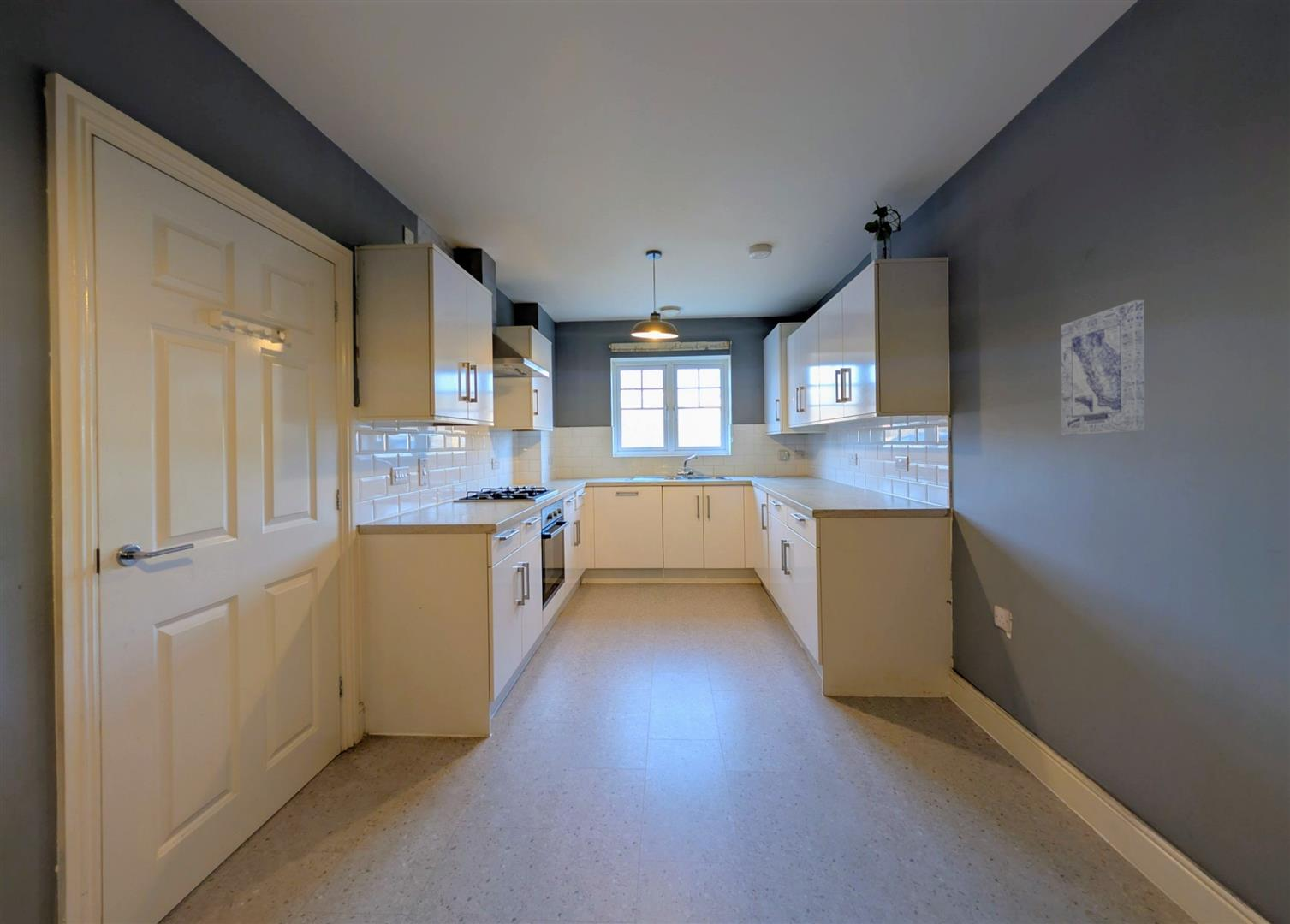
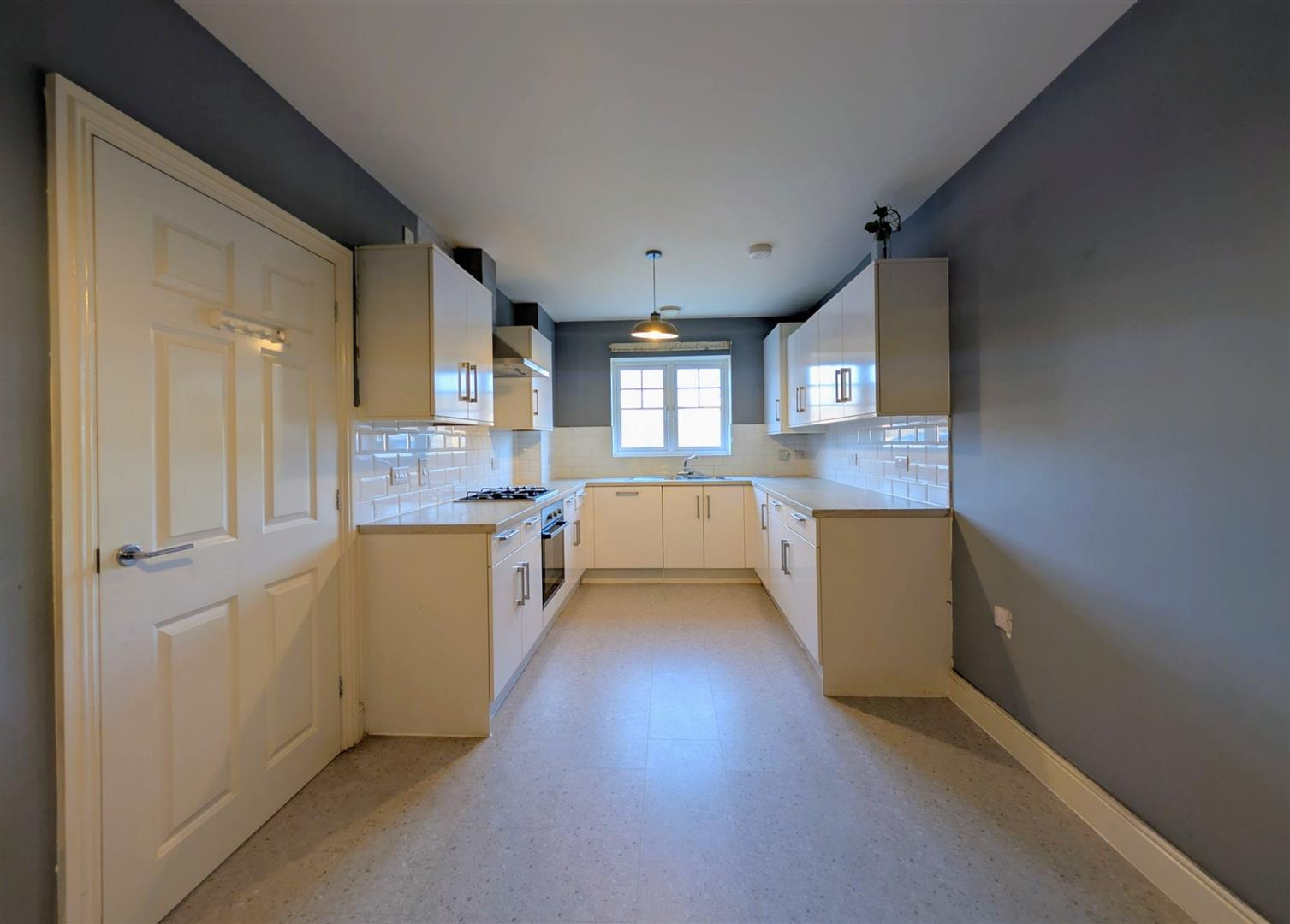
- wall art (1099, 373)
